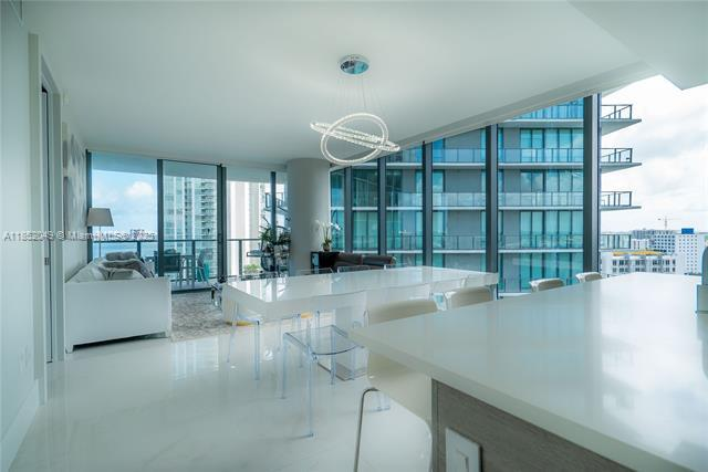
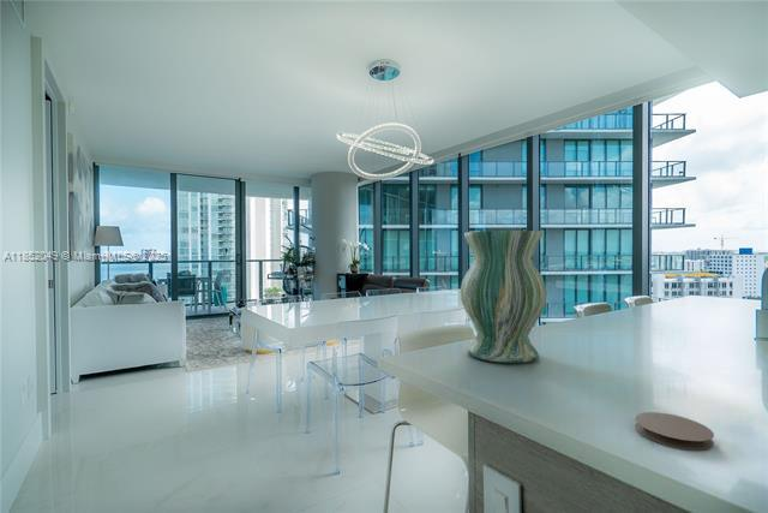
+ vase (502, 293)
+ coaster (672, 429)
